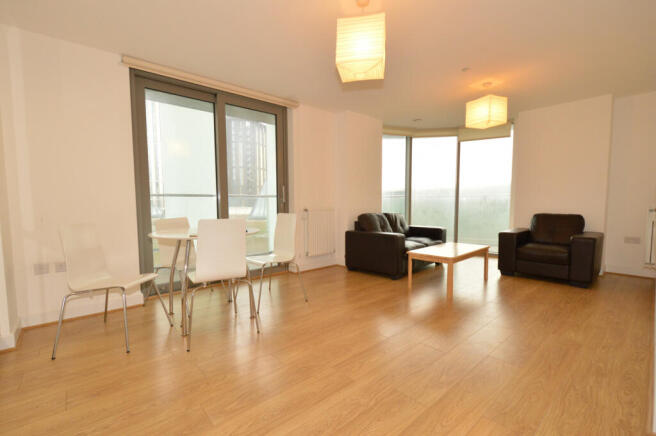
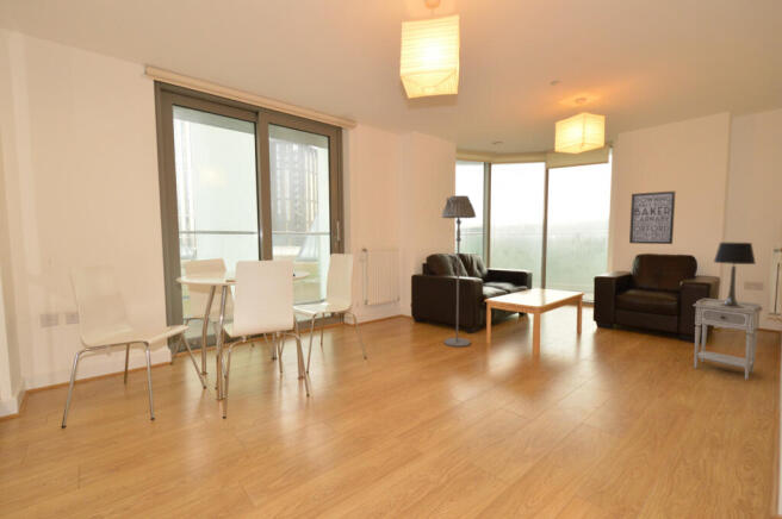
+ nightstand (725, 327)
+ table lamp (733, 274)
+ wall art (651, 218)
+ floor lamp (458, 270)
